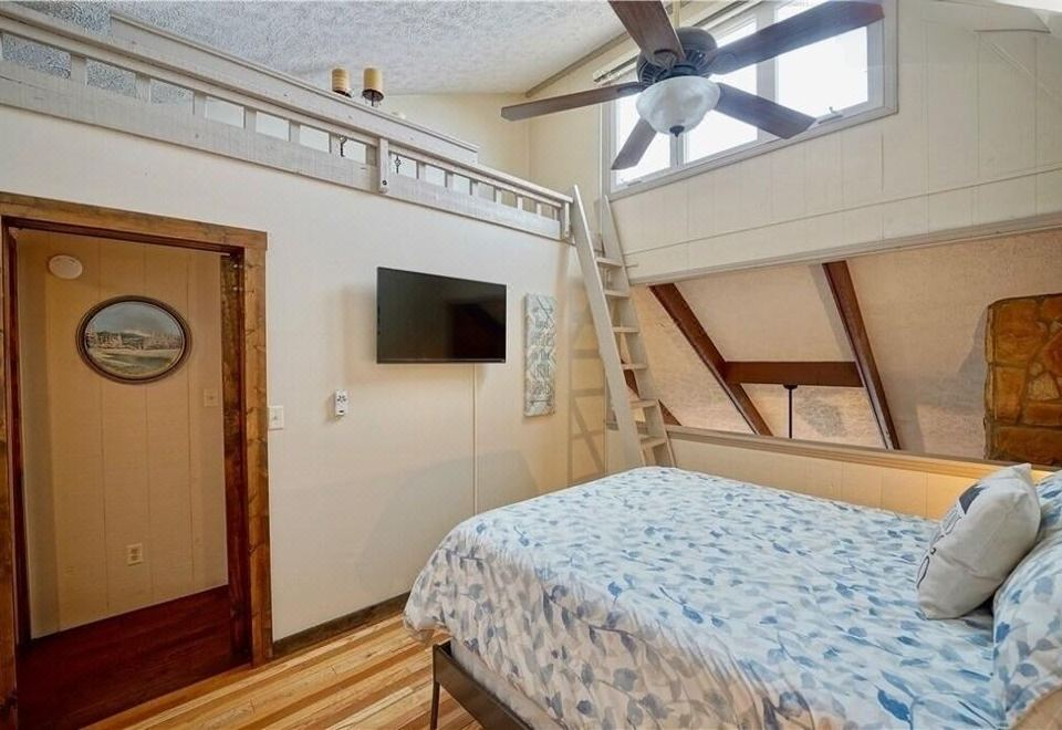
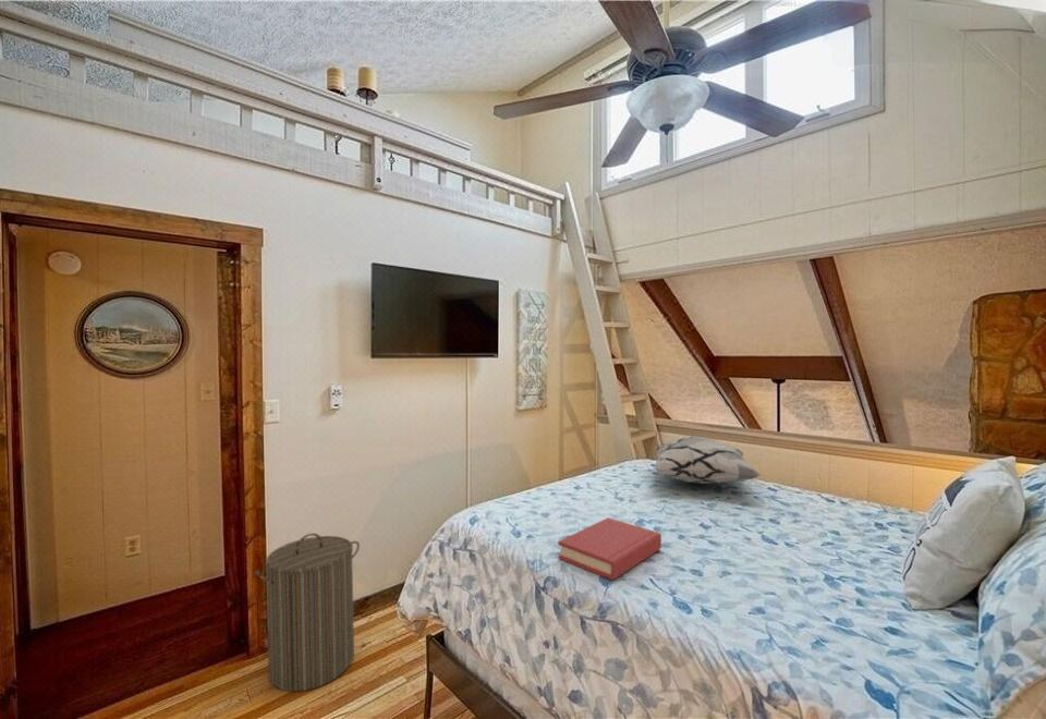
+ decorative pillow (701, 460)
+ hardback book (610, 545)
+ laundry hamper (312, 598)
